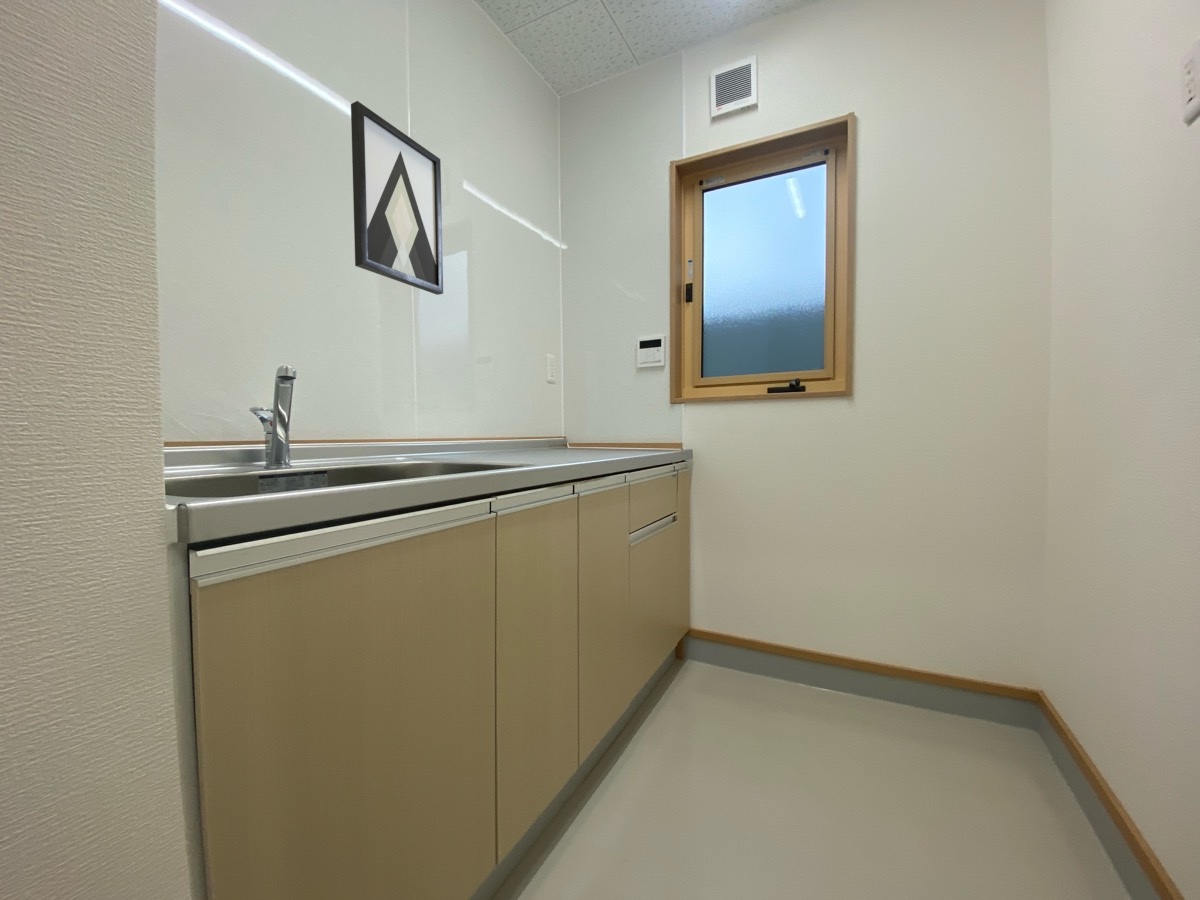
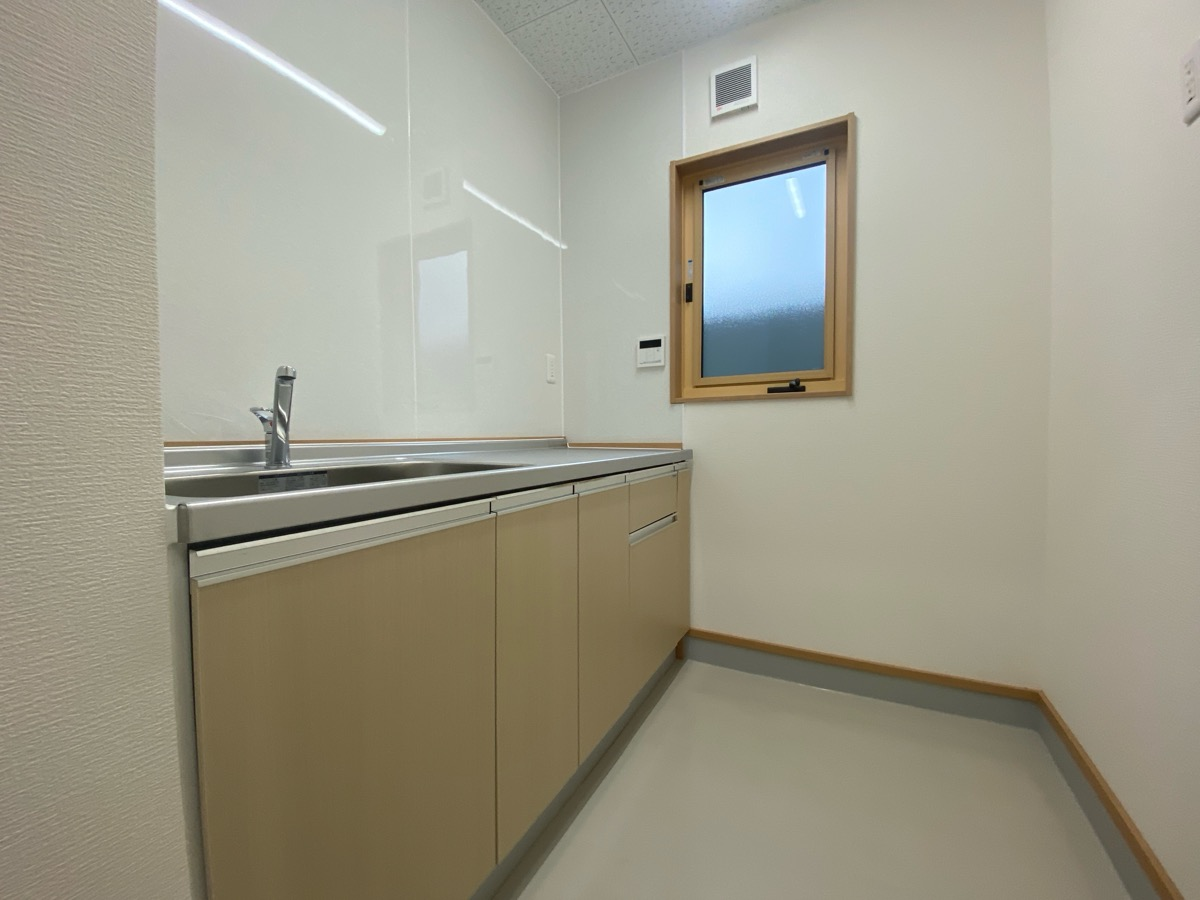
- wall art (401, 207)
